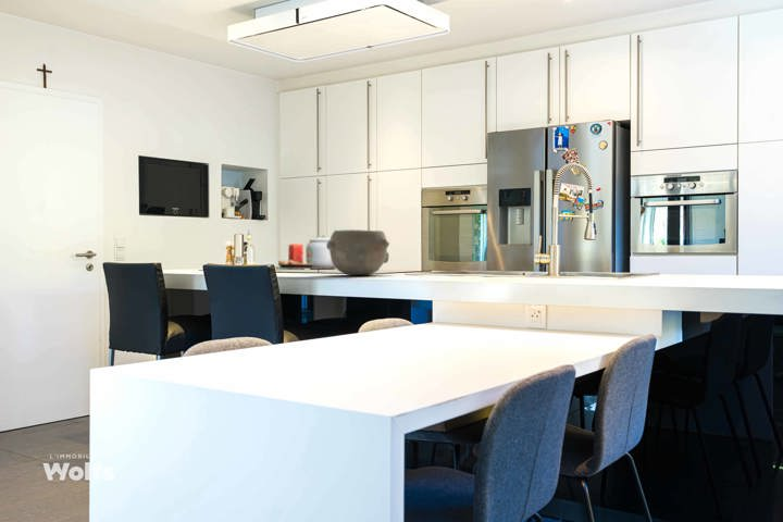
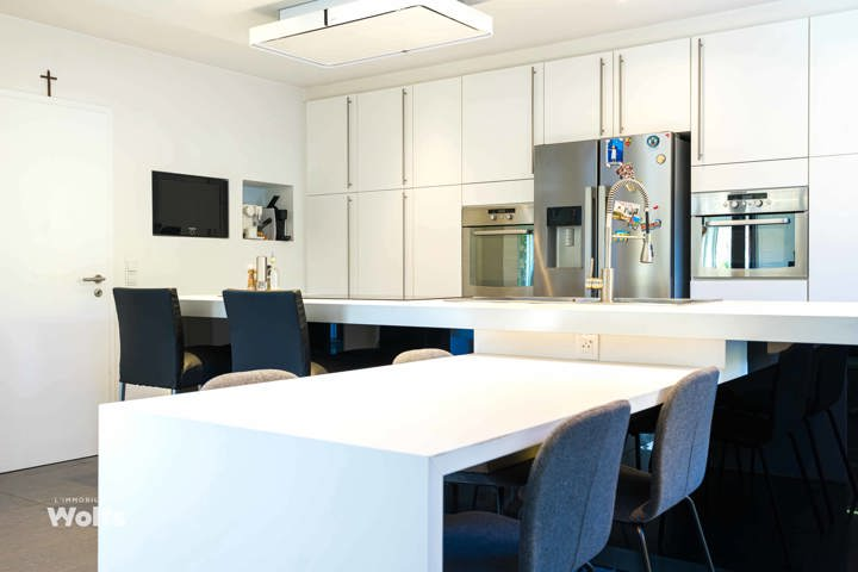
- candle (296, 256)
- bowl (358, 251)
- kettle (322, 251)
